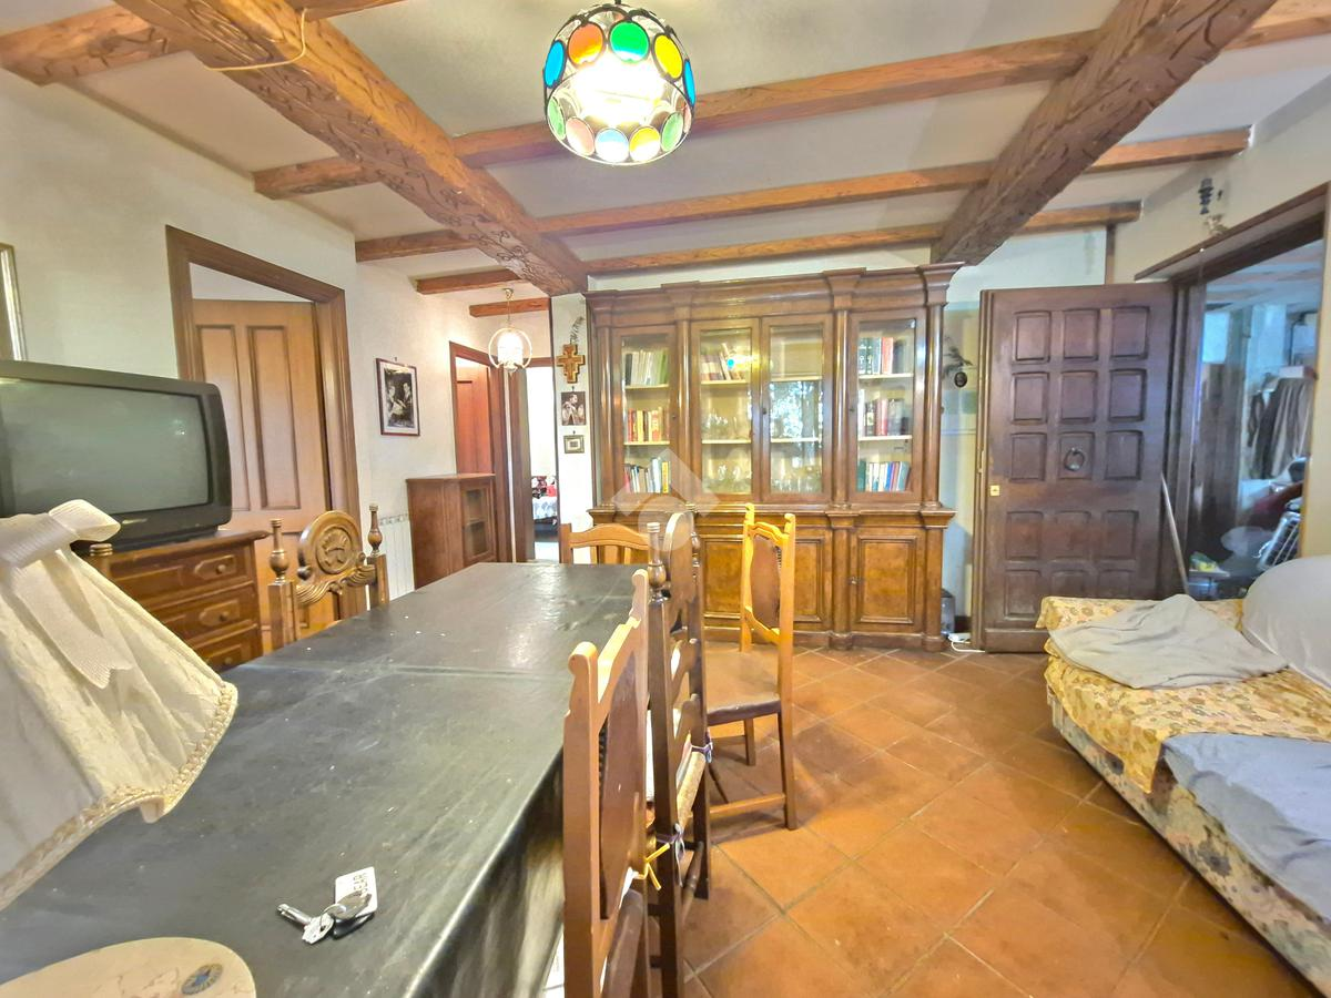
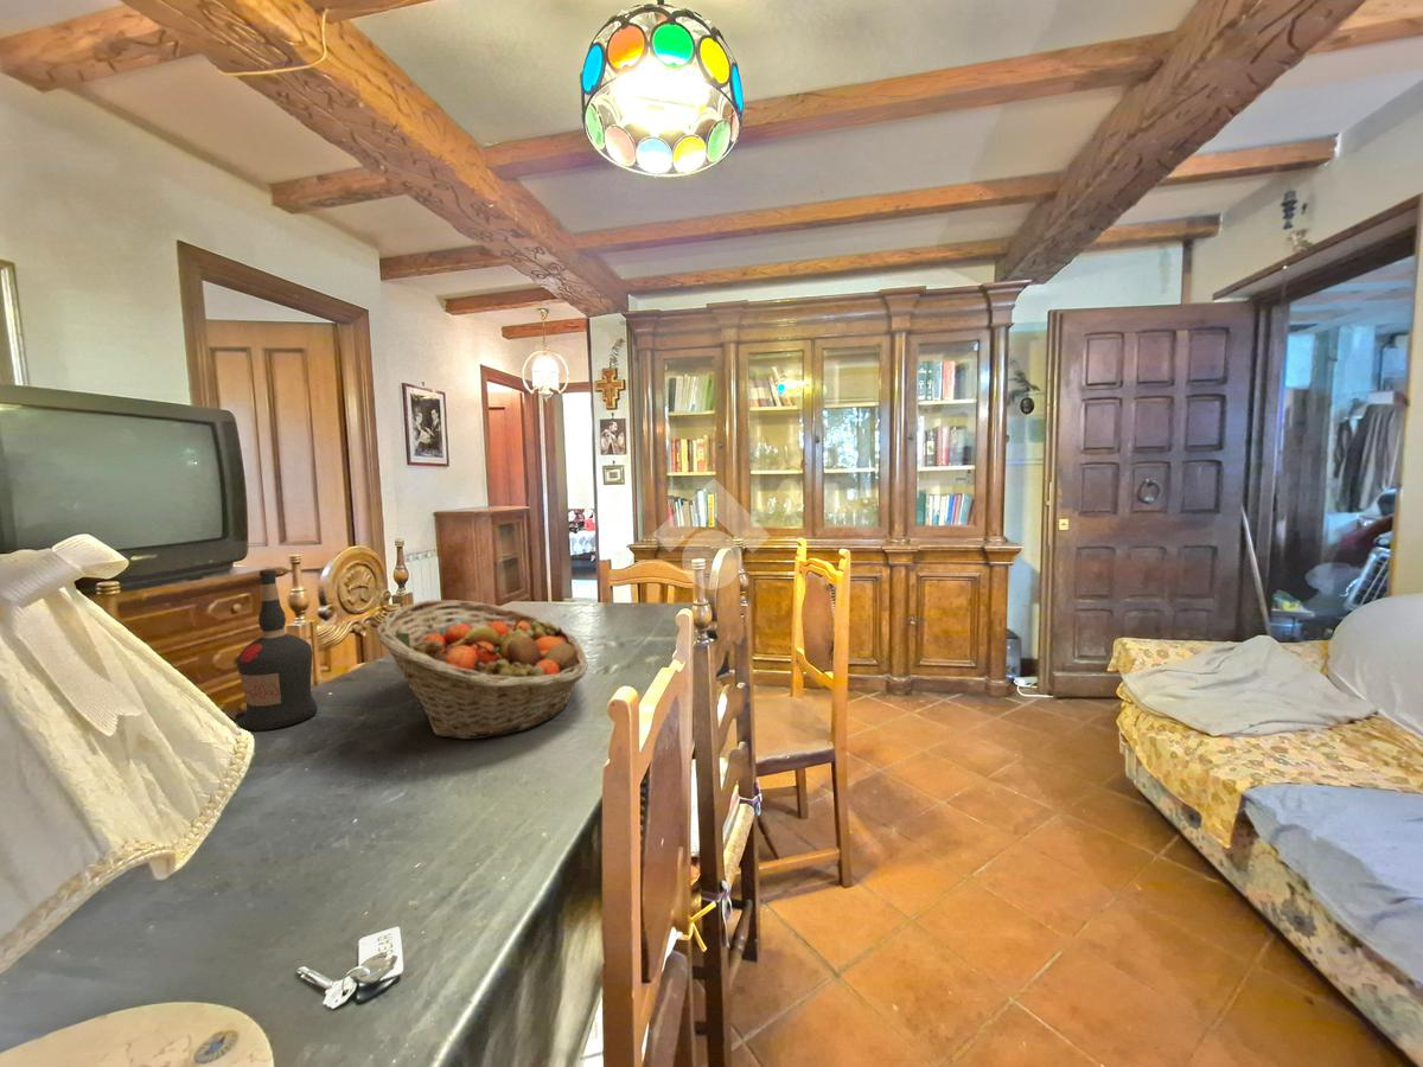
+ liquor bottle (274, 644)
+ fruit basket (491, 656)
